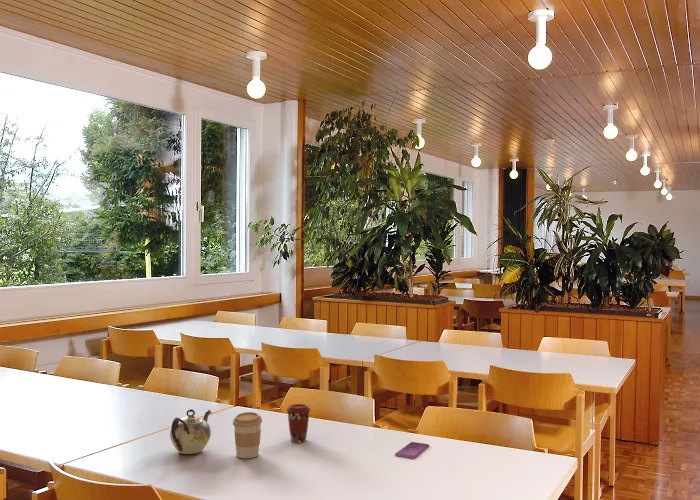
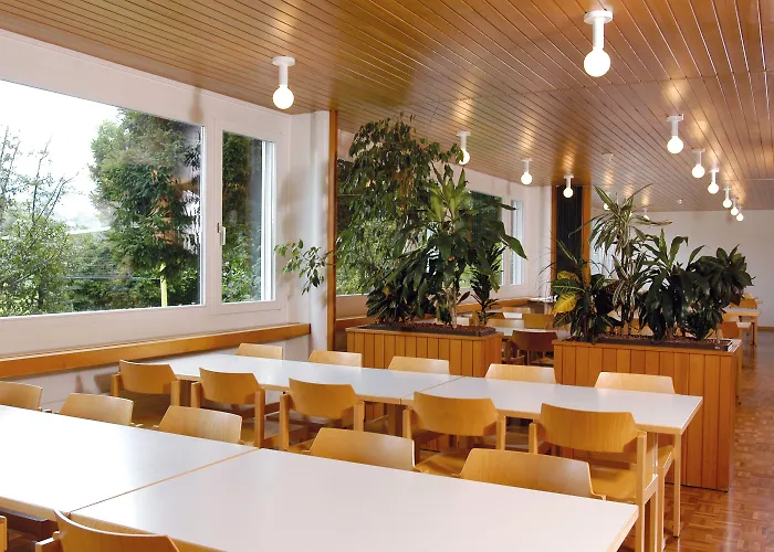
- coffee cup (247, 434)
- teapot (192, 429)
- coffee cup (298, 423)
- smartphone (412, 449)
